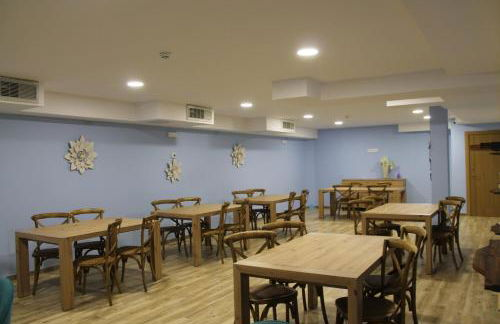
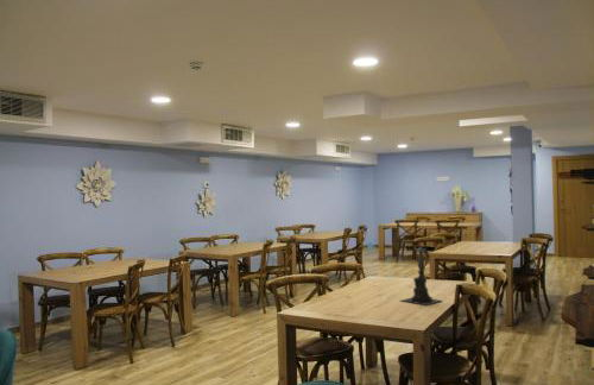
+ candle holder (419, 270)
